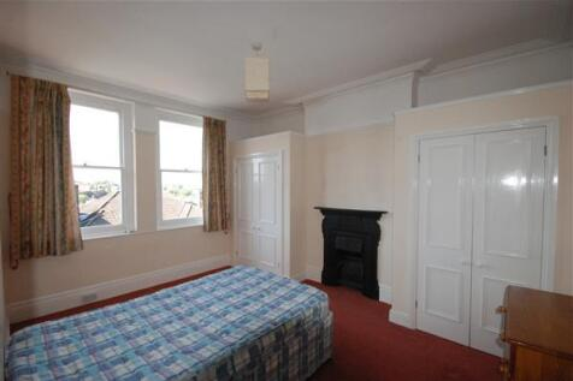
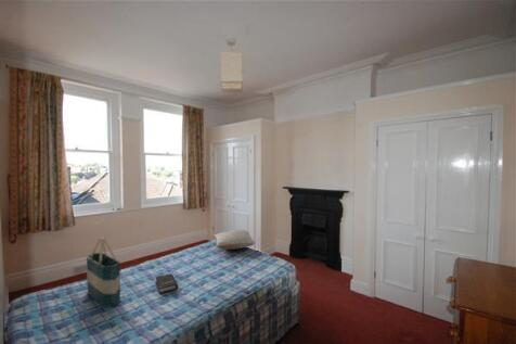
+ pillow (233, 239)
+ tote bag (102, 267)
+ hardback book (166, 282)
